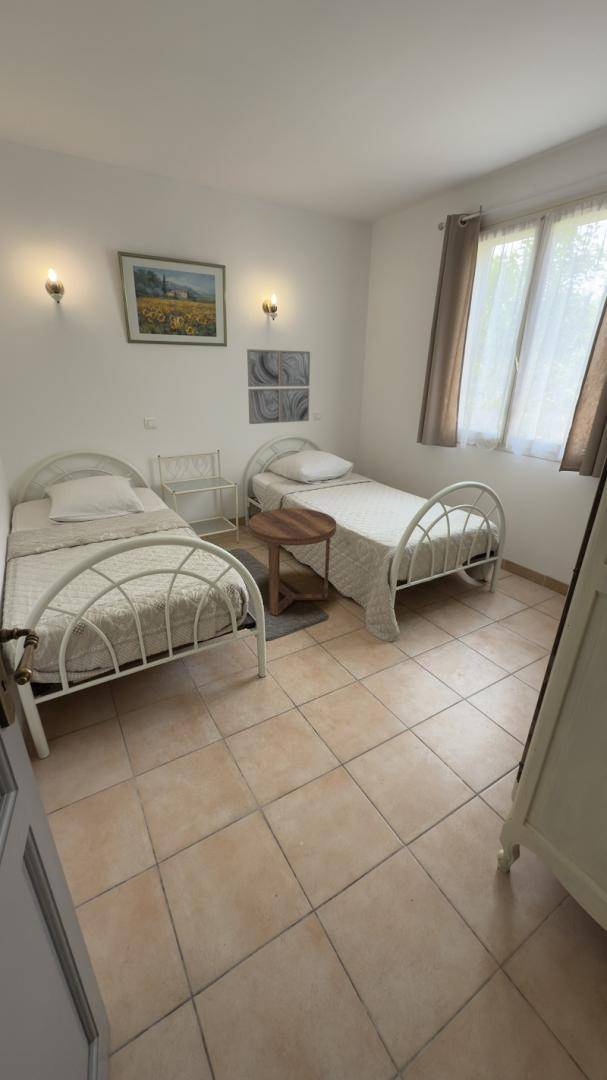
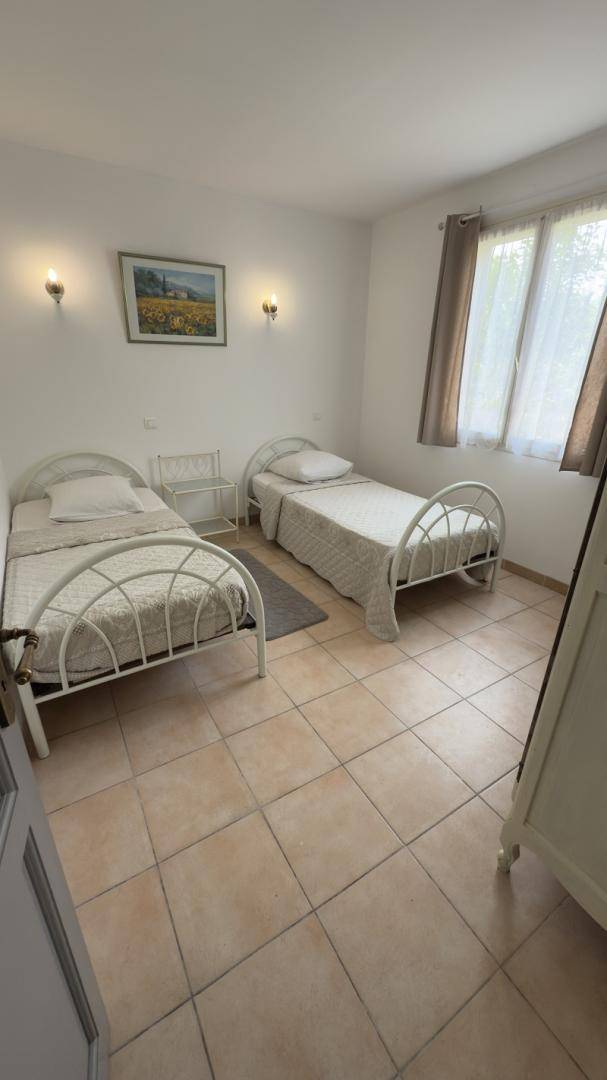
- side table (279, 561)
- wall art (279, 386)
